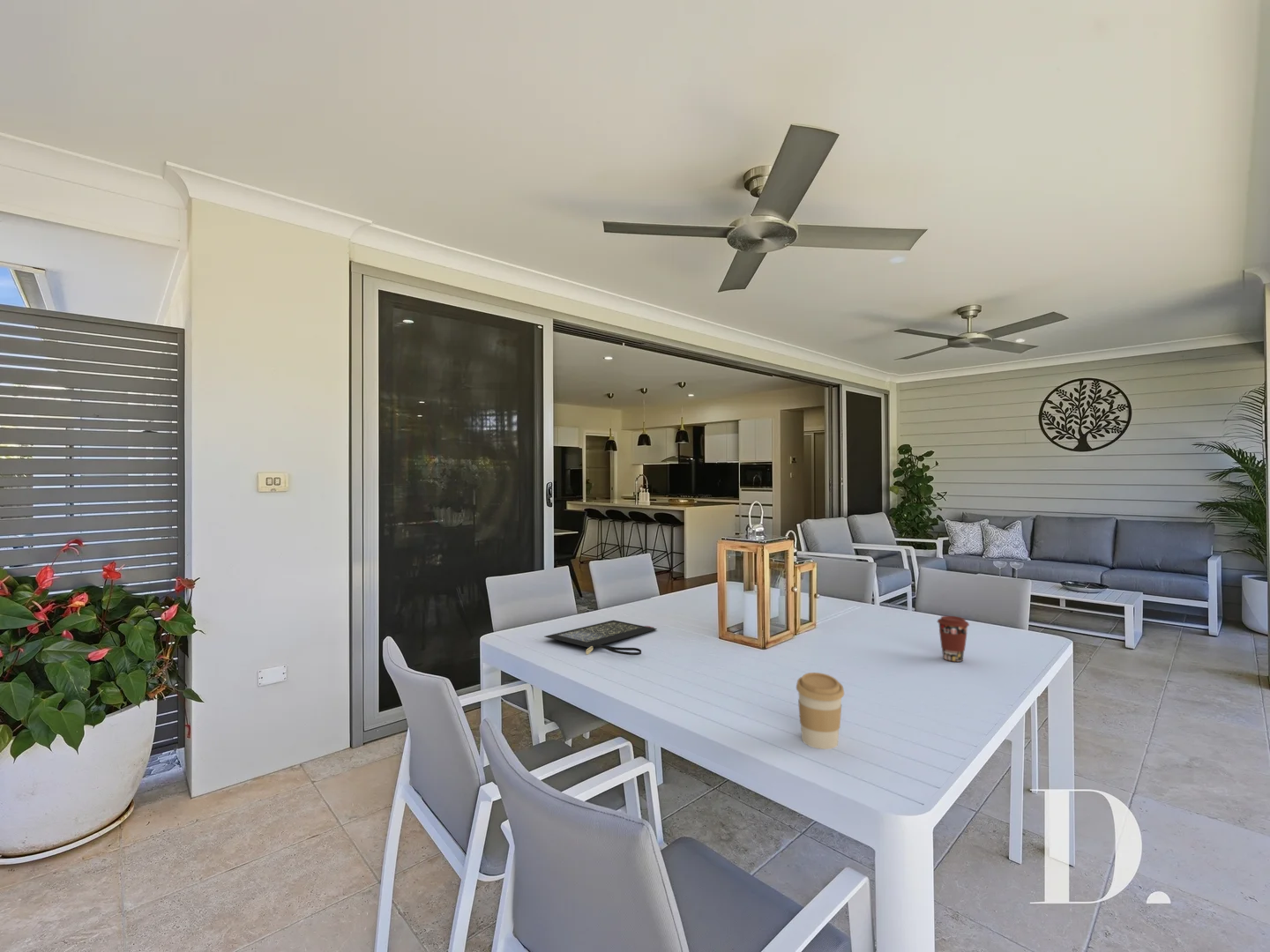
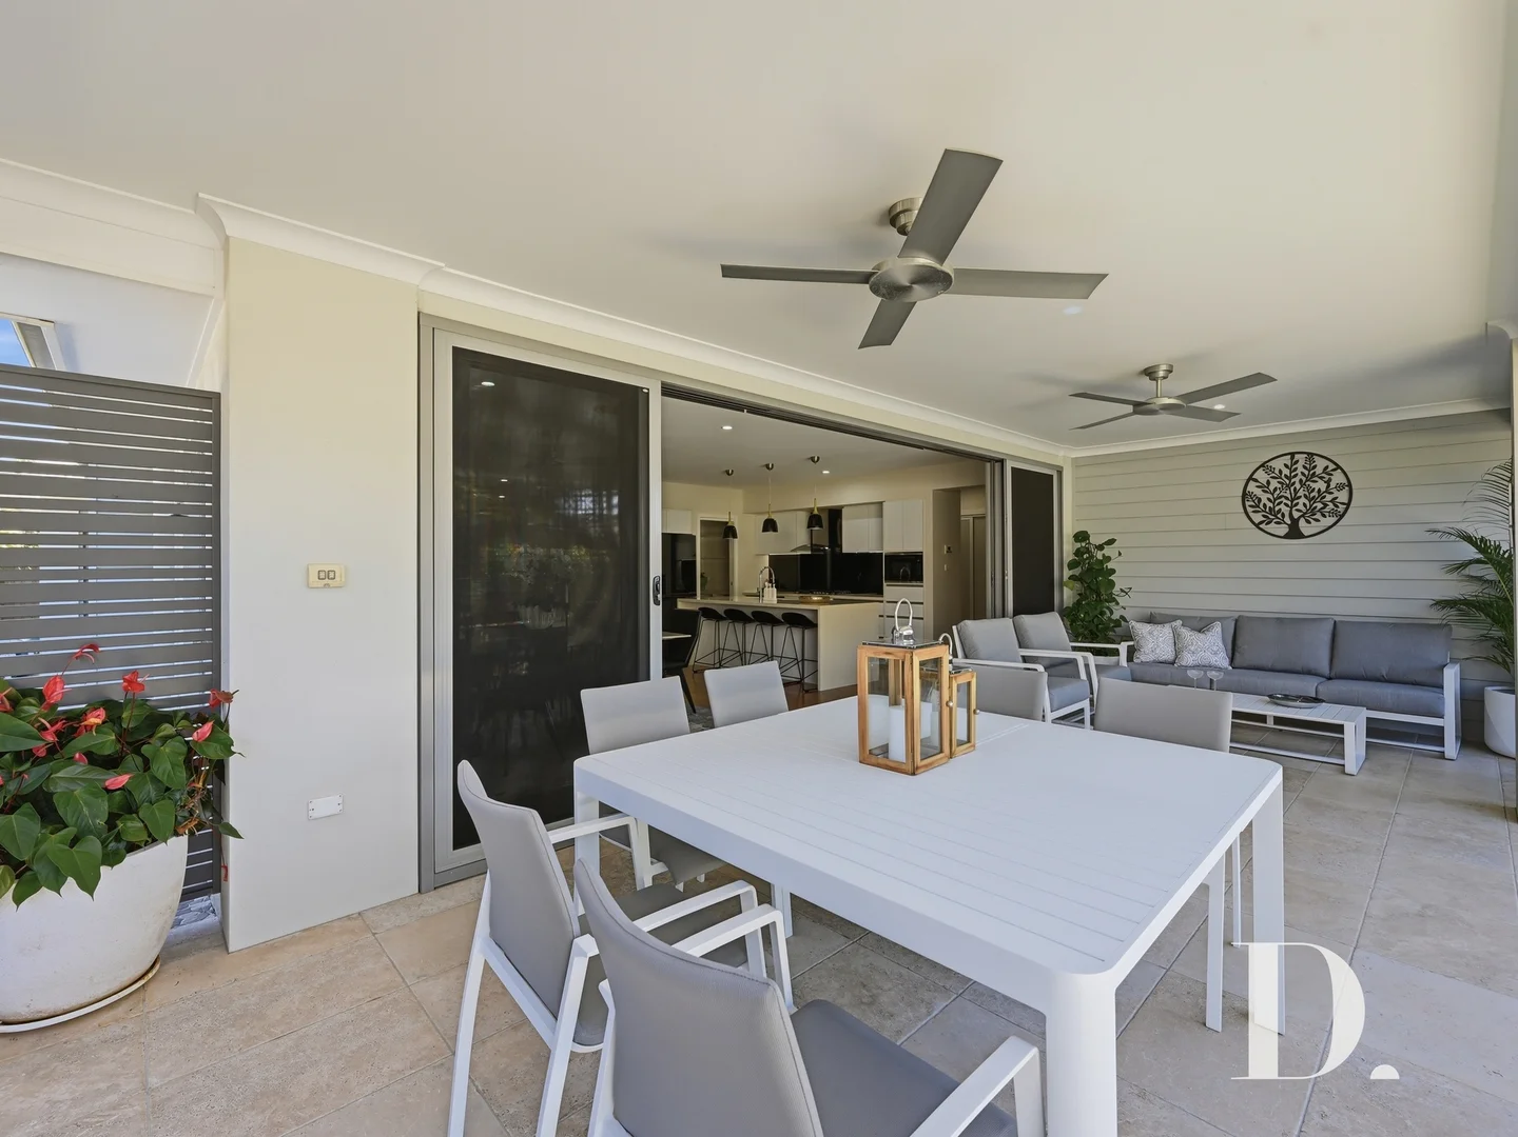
- coffee cup (819, 710)
- clutch bag (601, 633)
- coffee cup (952, 638)
